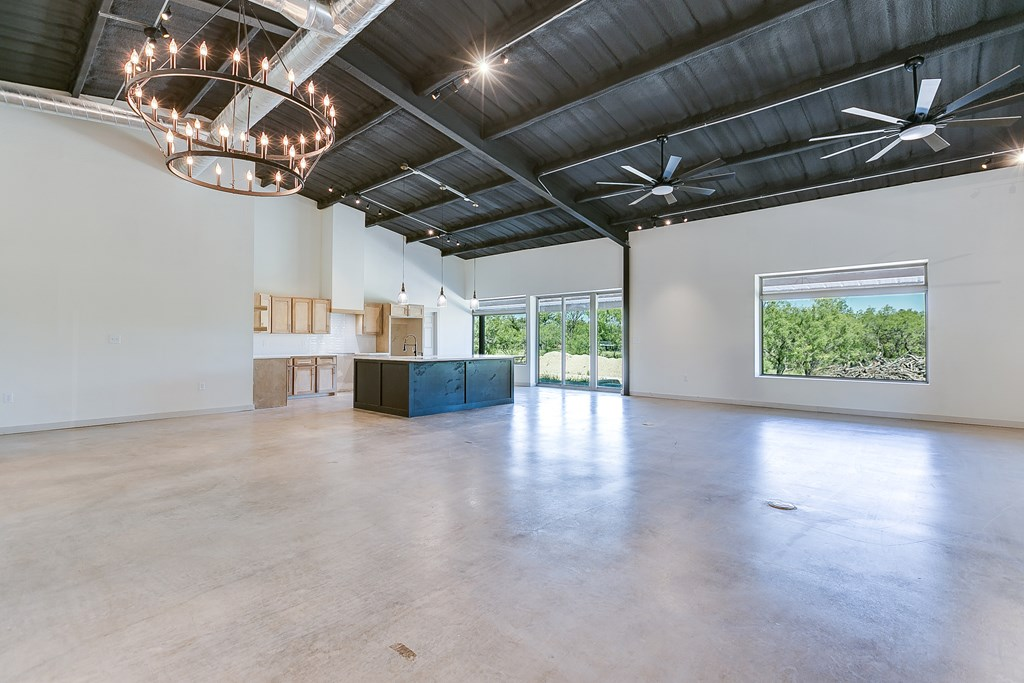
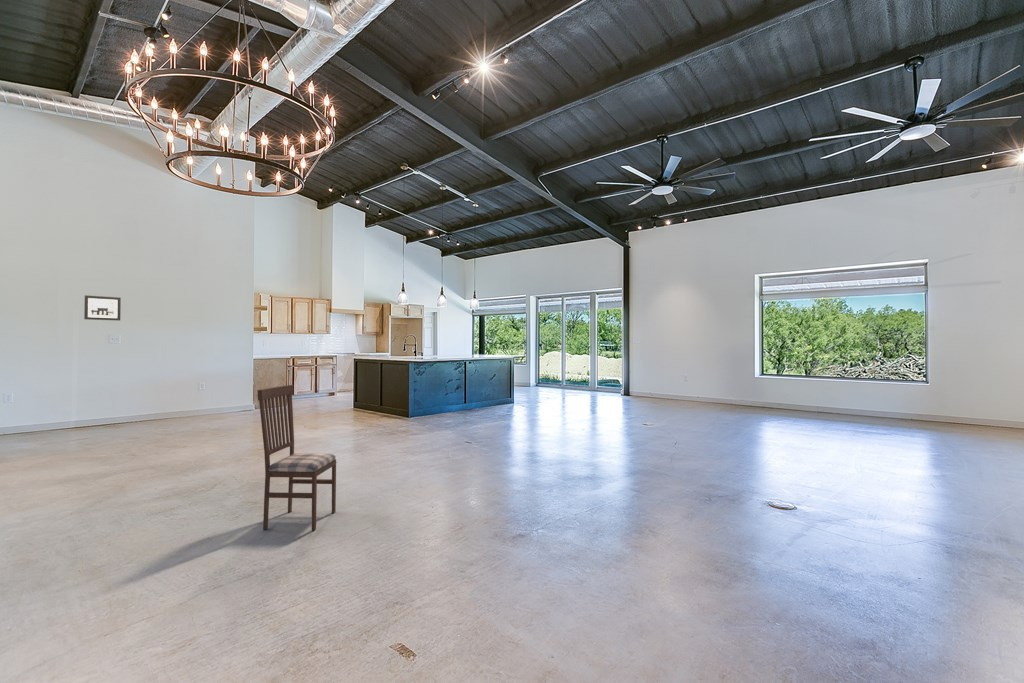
+ wall art (102, 308)
+ dining chair (299, 453)
